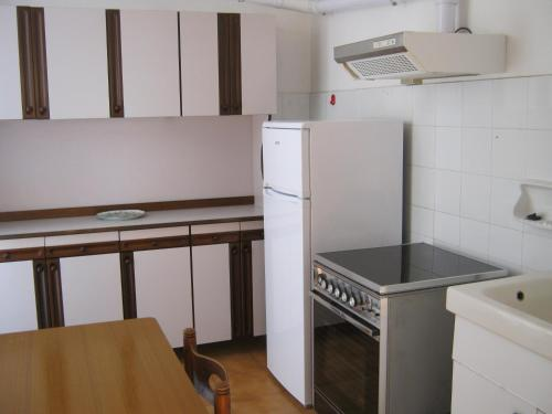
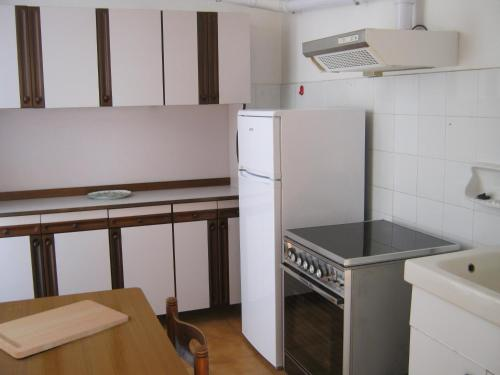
+ cutting board (57, 325)
